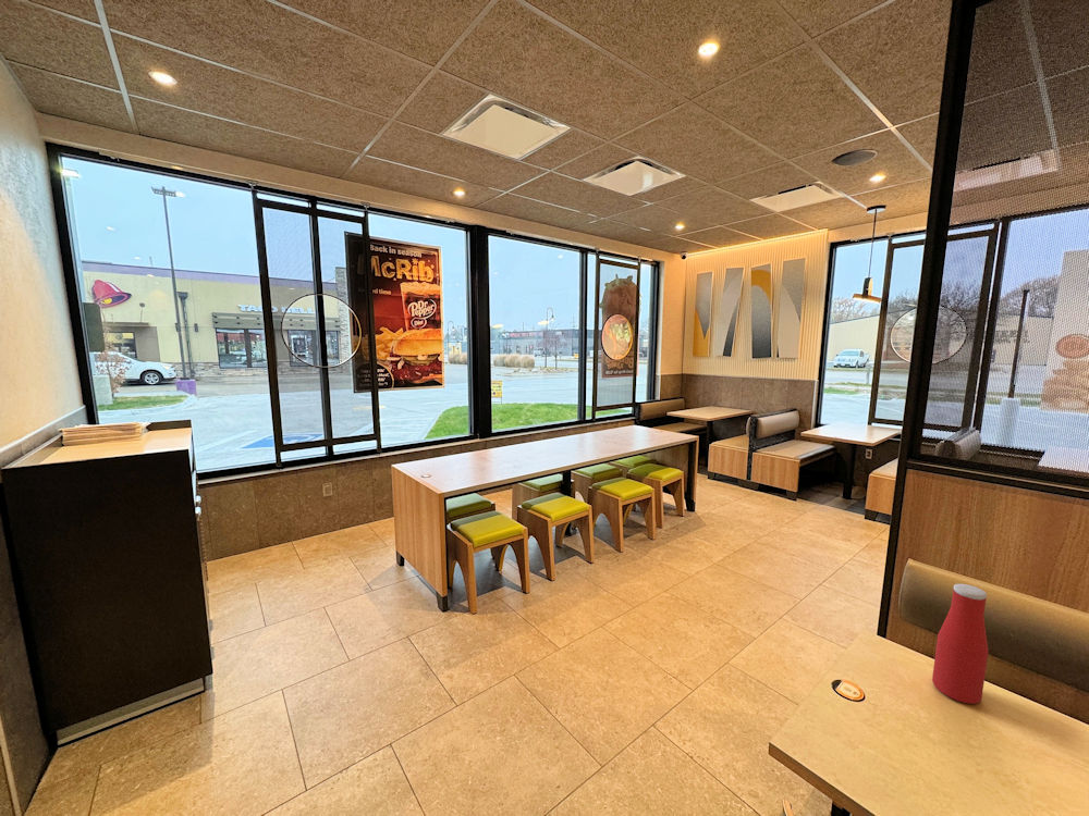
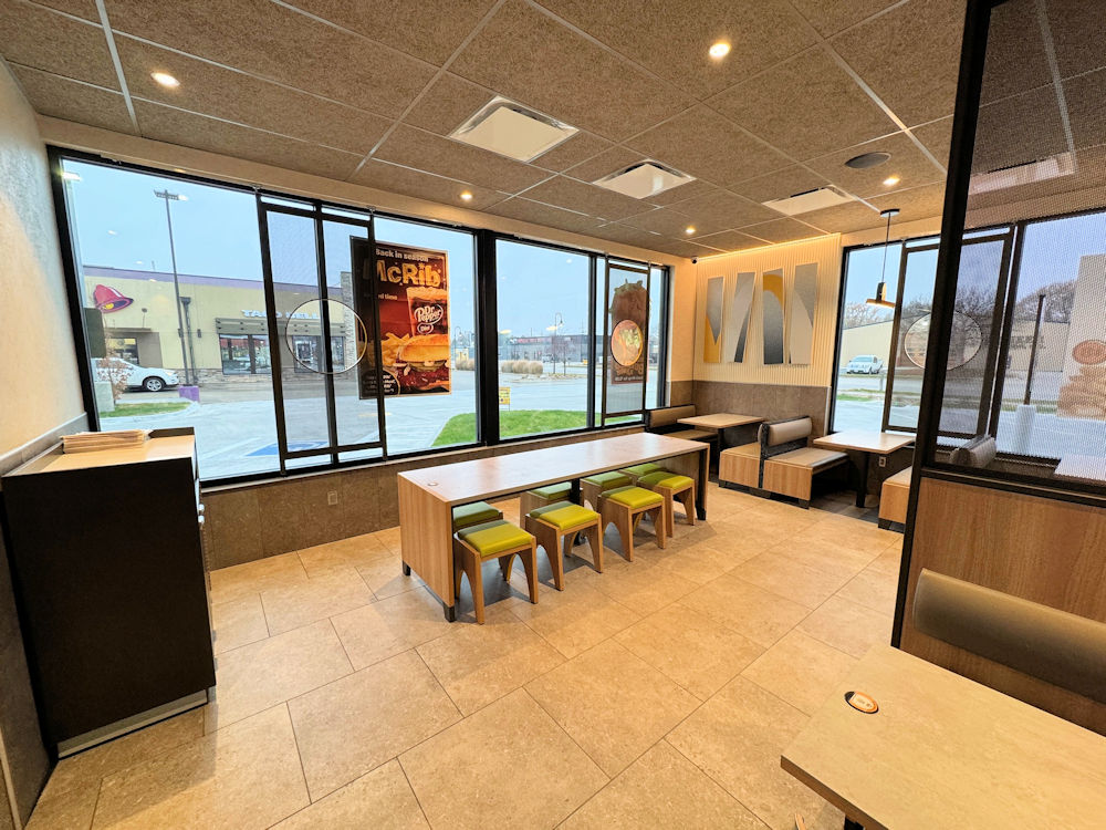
- bottle (963, 640)
